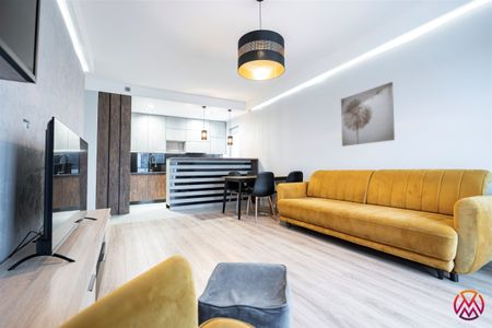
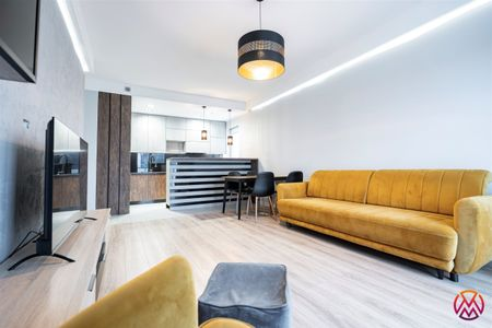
- wall art (364, 117)
